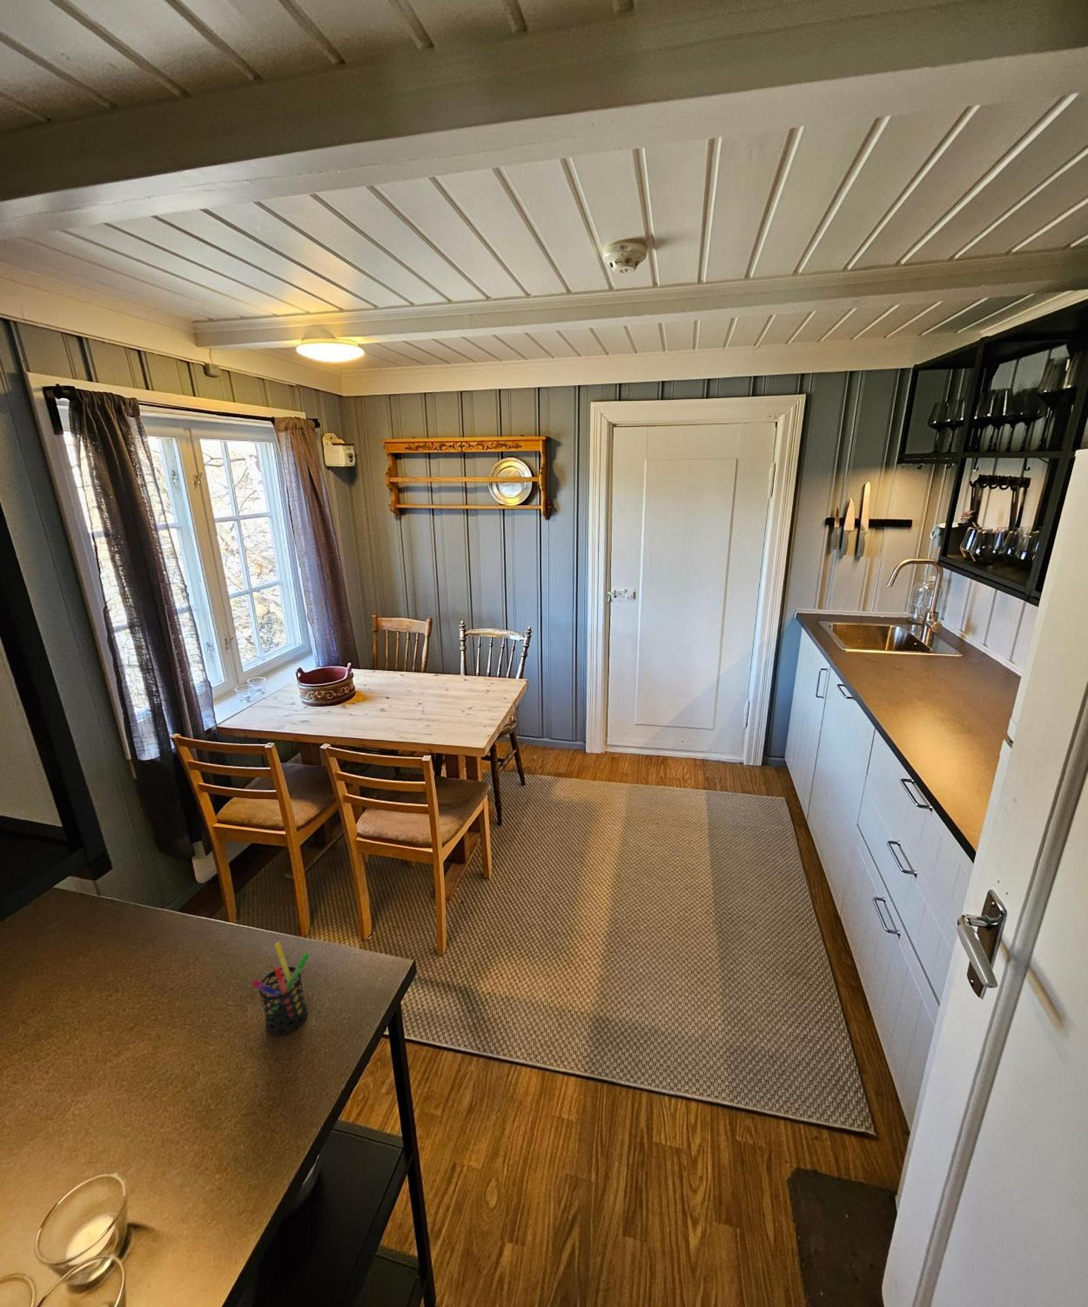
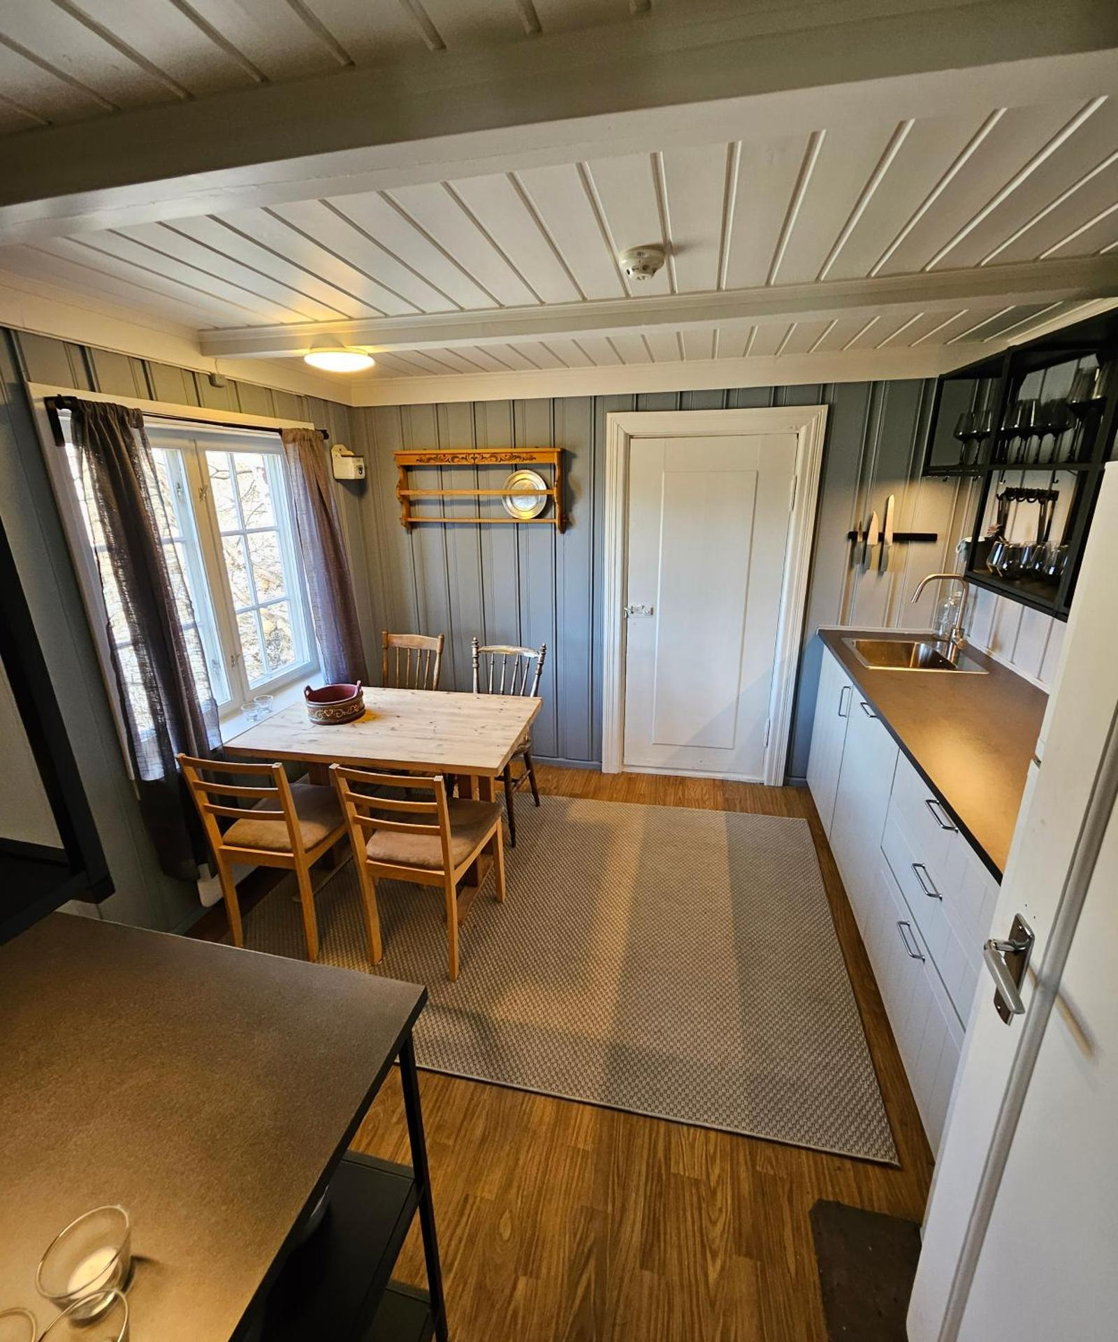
- pen holder (286, 987)
